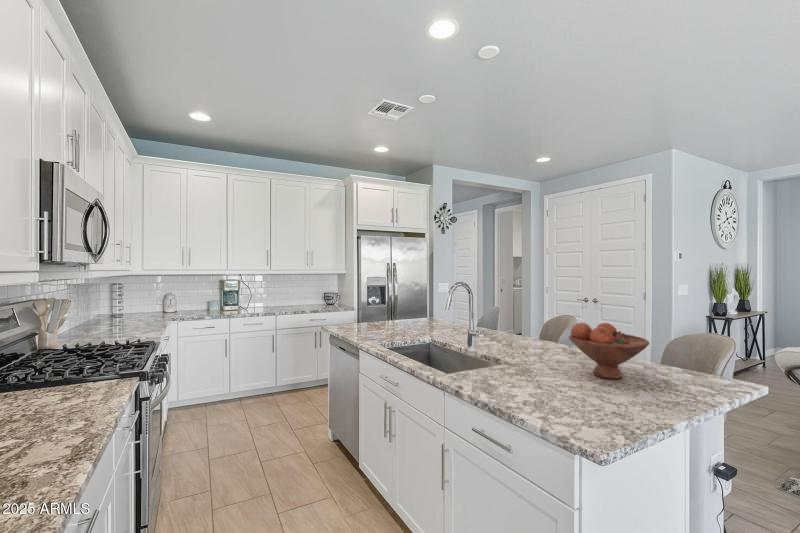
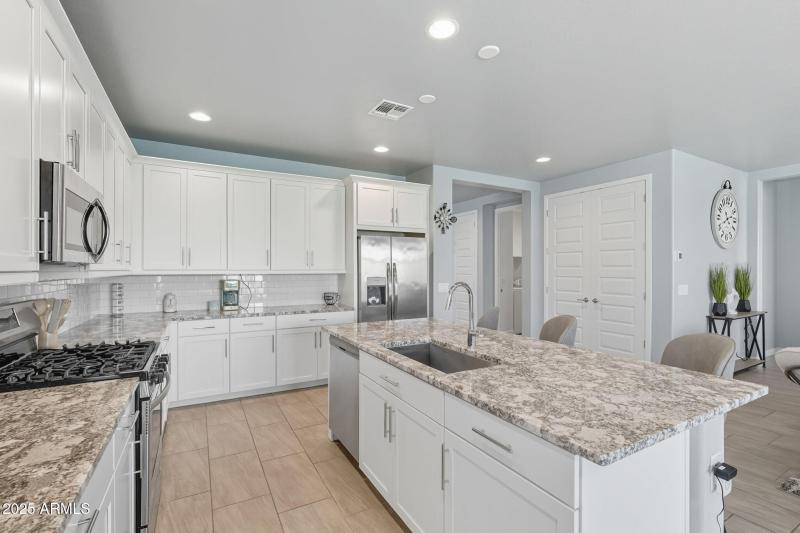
- fruit bowl (607, 349)
